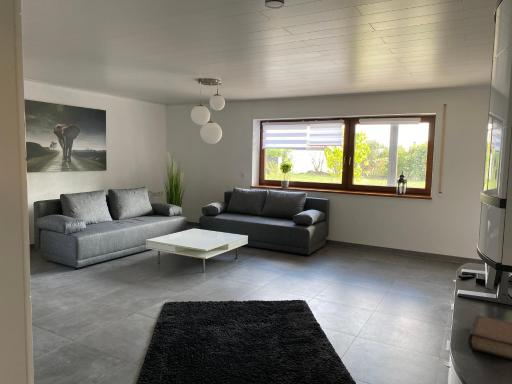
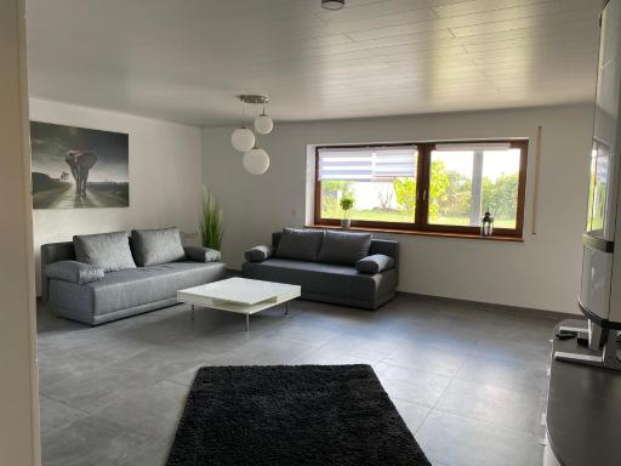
- book (496, 336)
